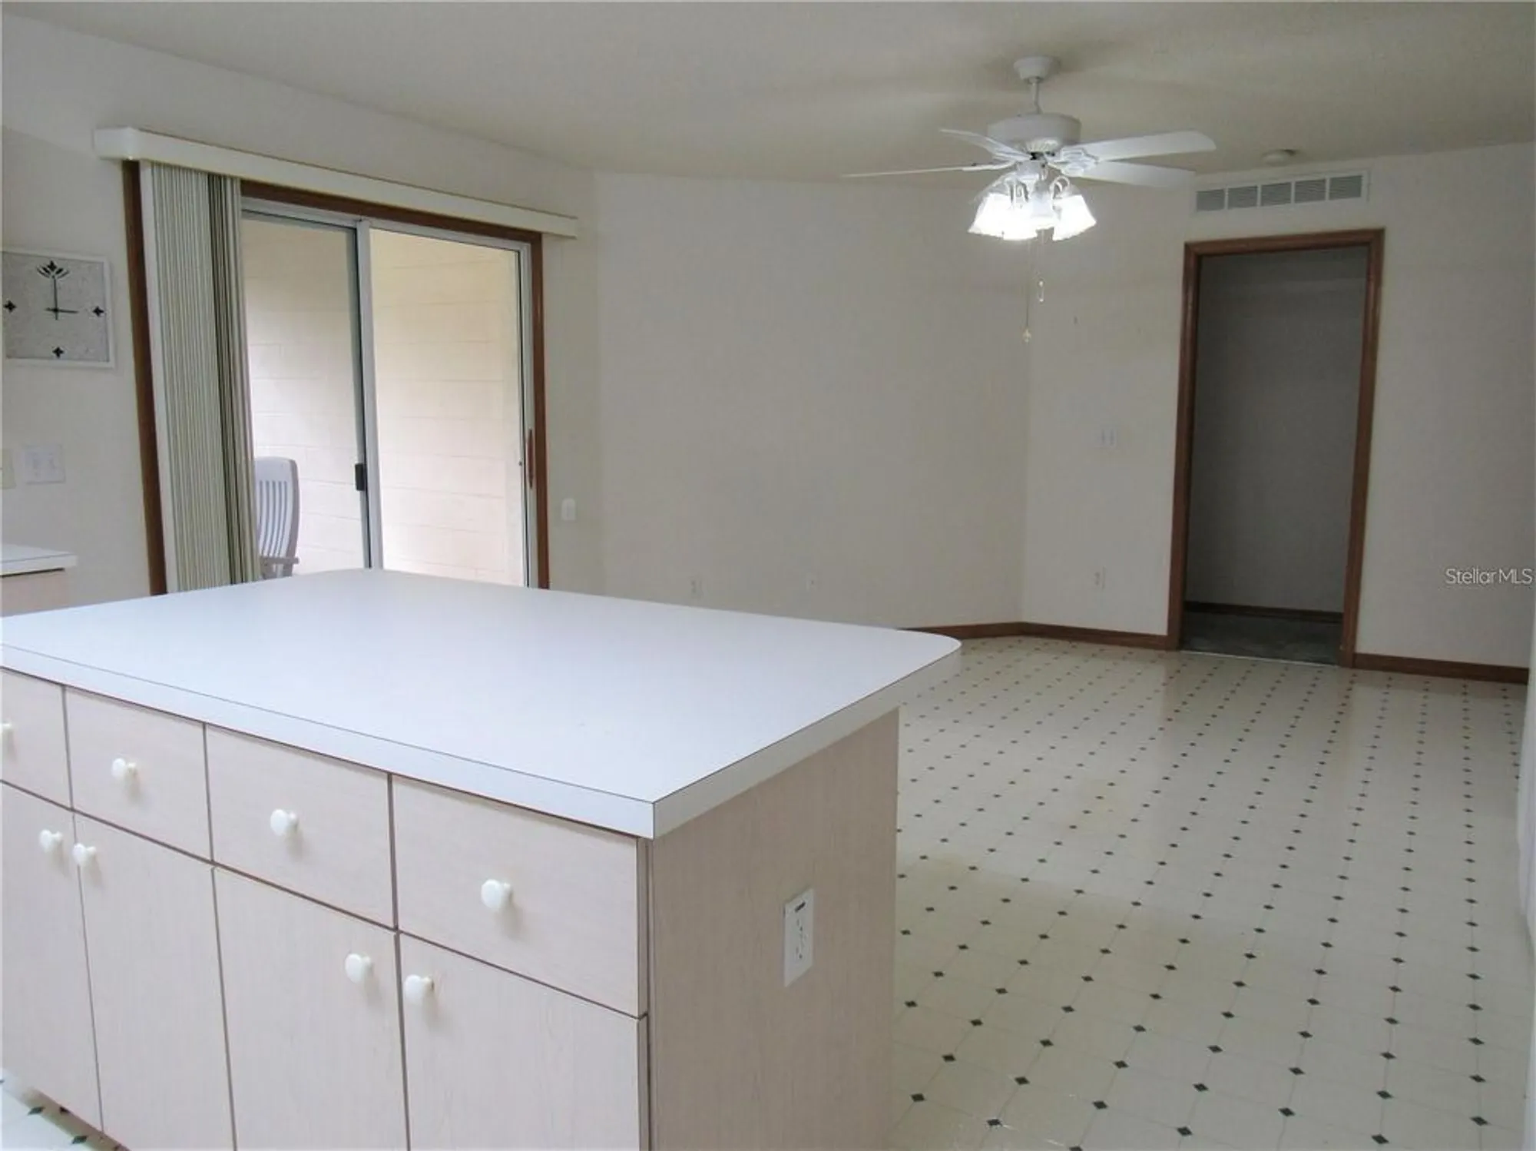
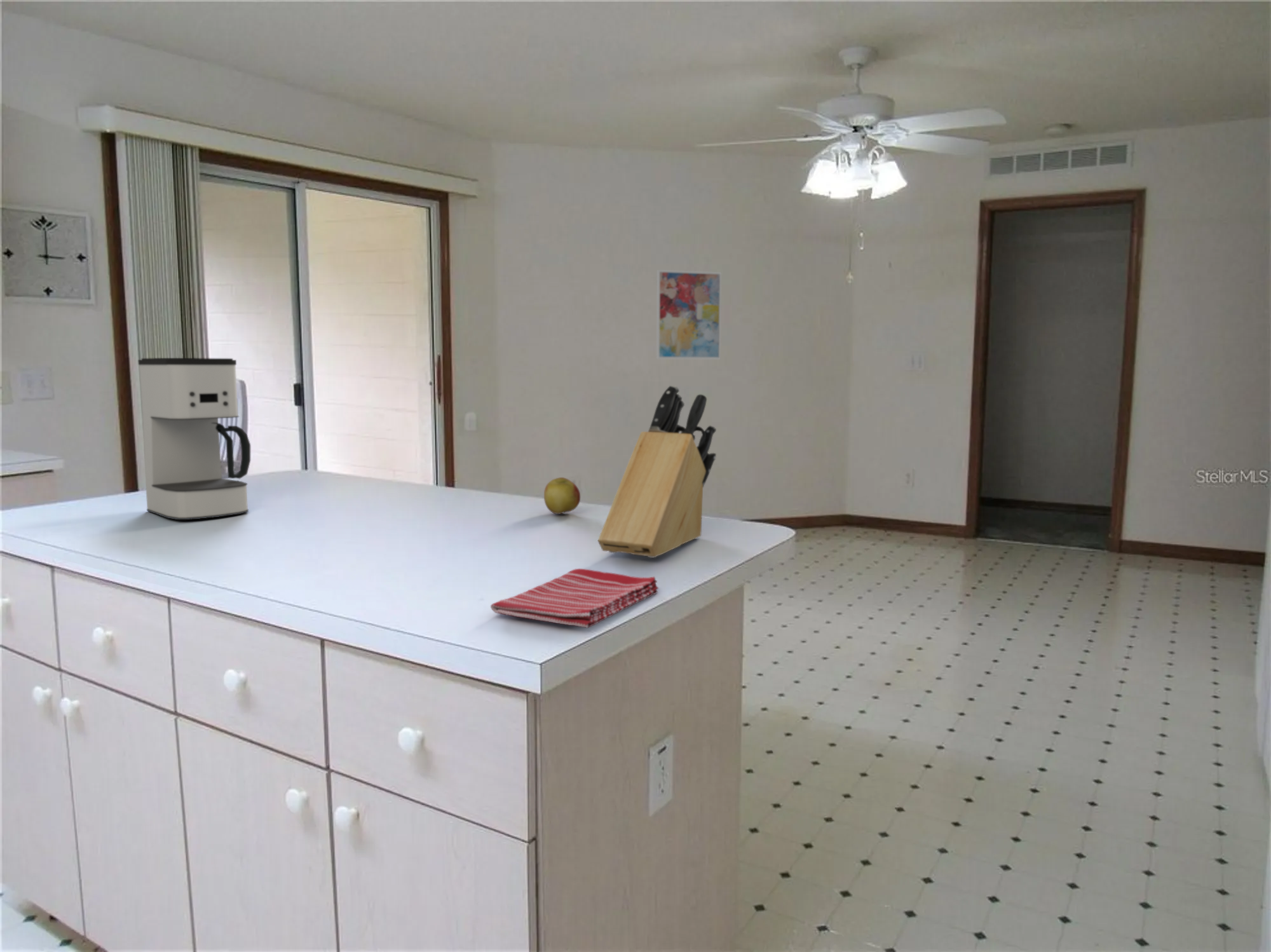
+ coffee maker (202, 435)
+ knife block (663, 465)
+ wall art (689, 315)
+ dish towel (579, 594)
+ apple (561, 496)
